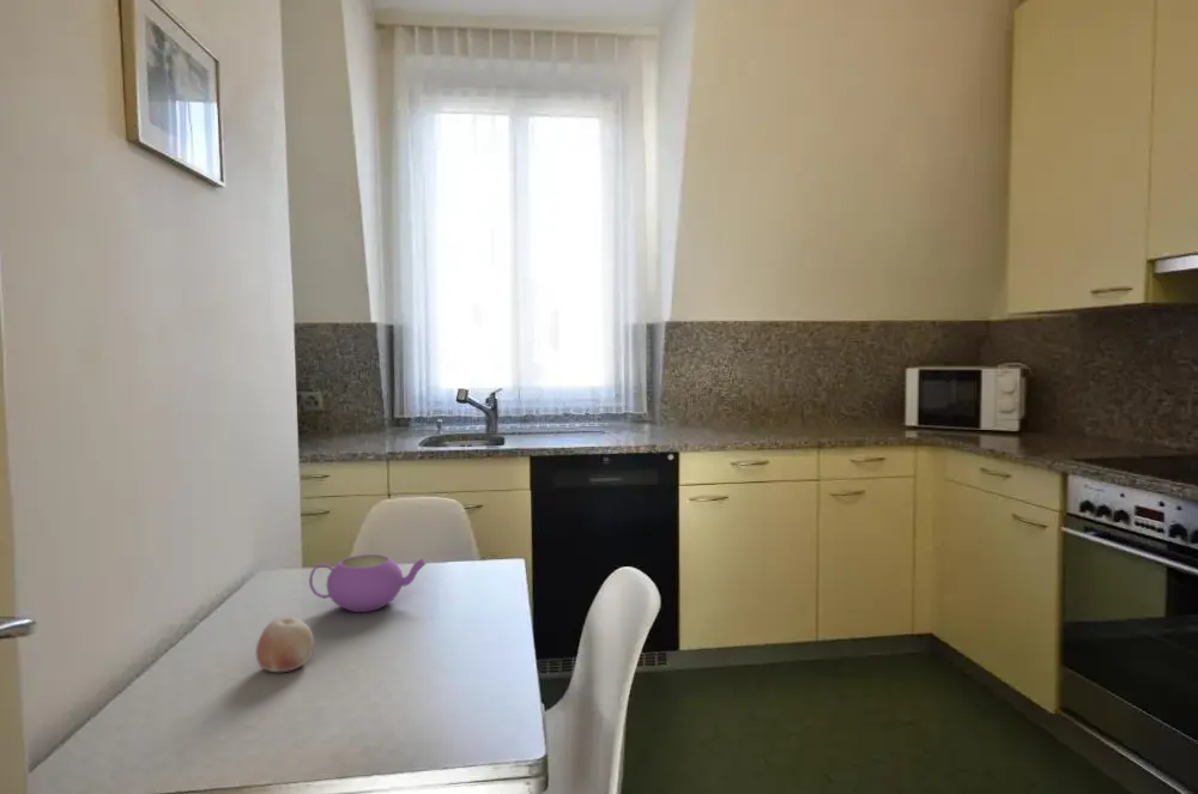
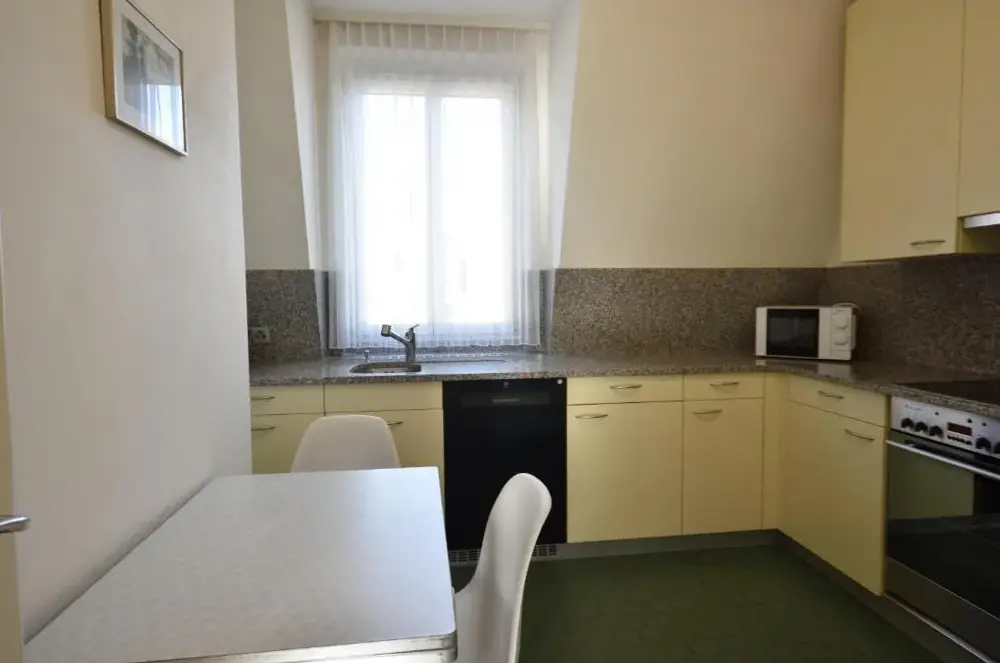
- apple (284, 642)
- teapot (368, 582)
